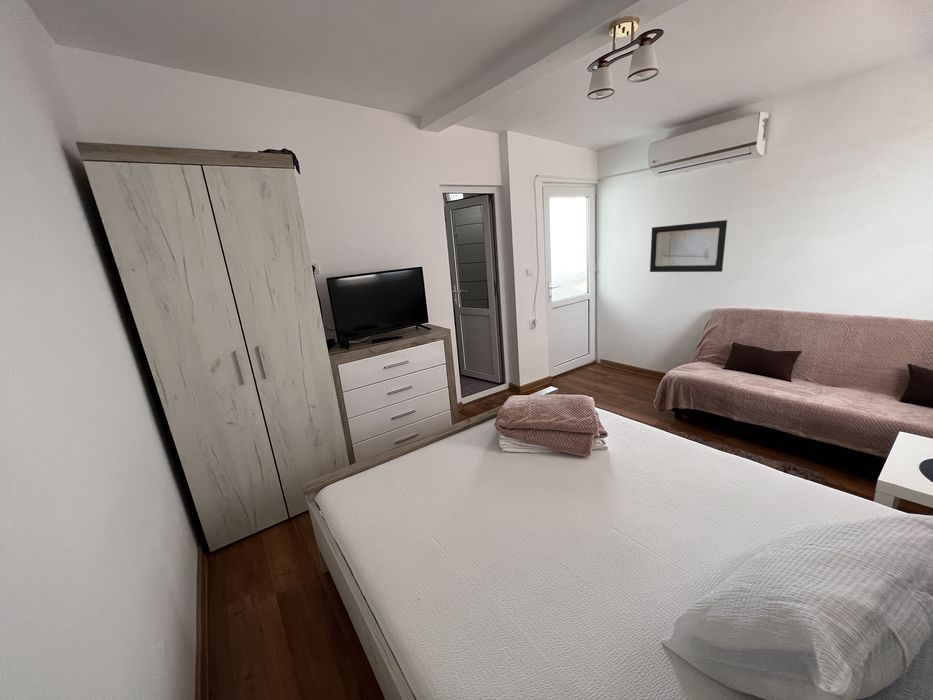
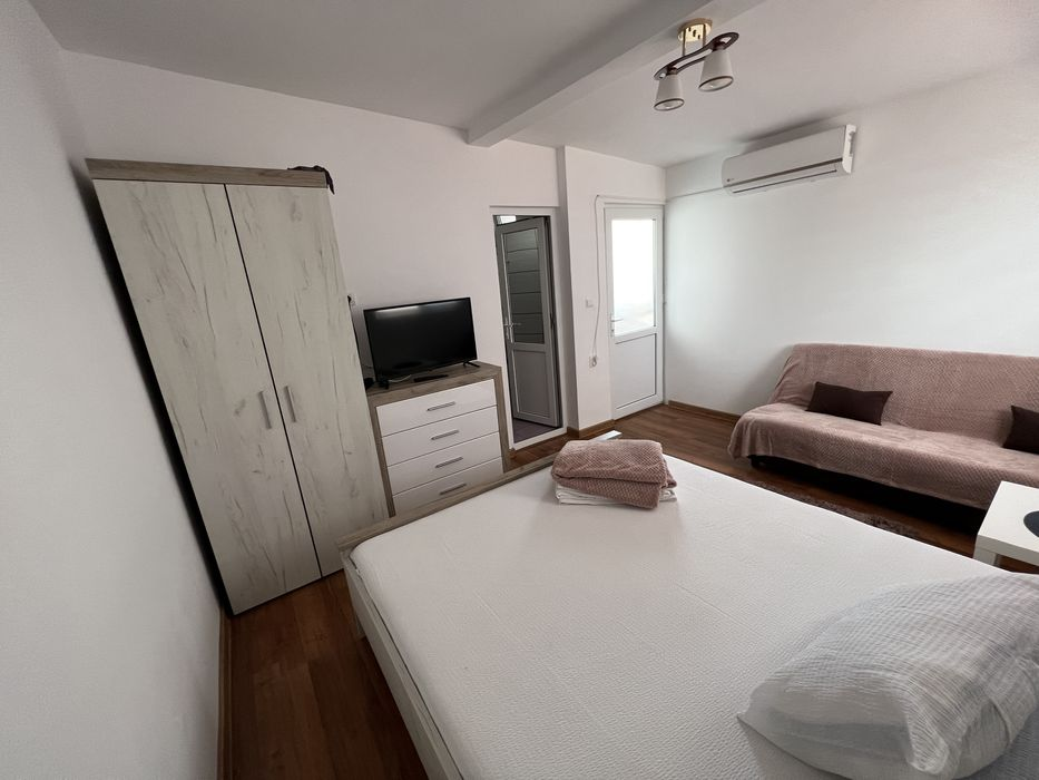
- wall art (685, 248)
